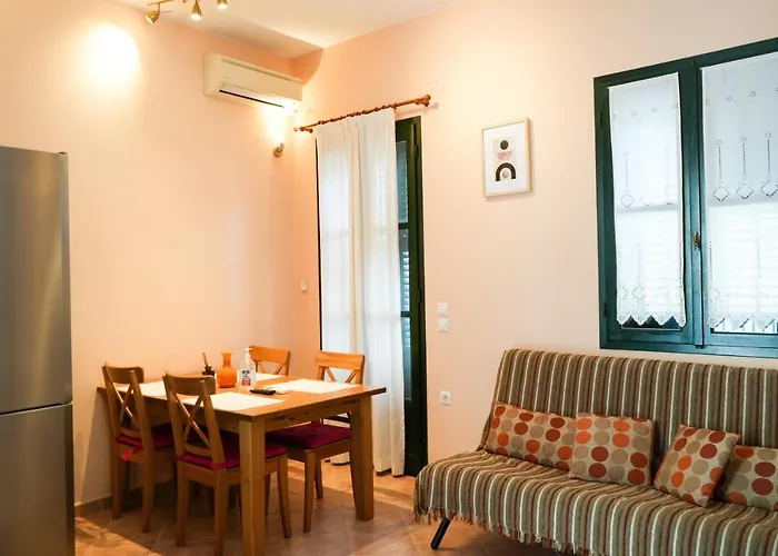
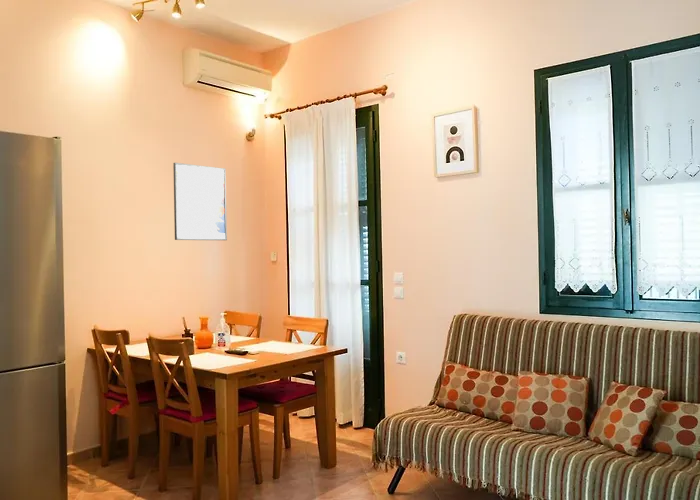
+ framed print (201, 202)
